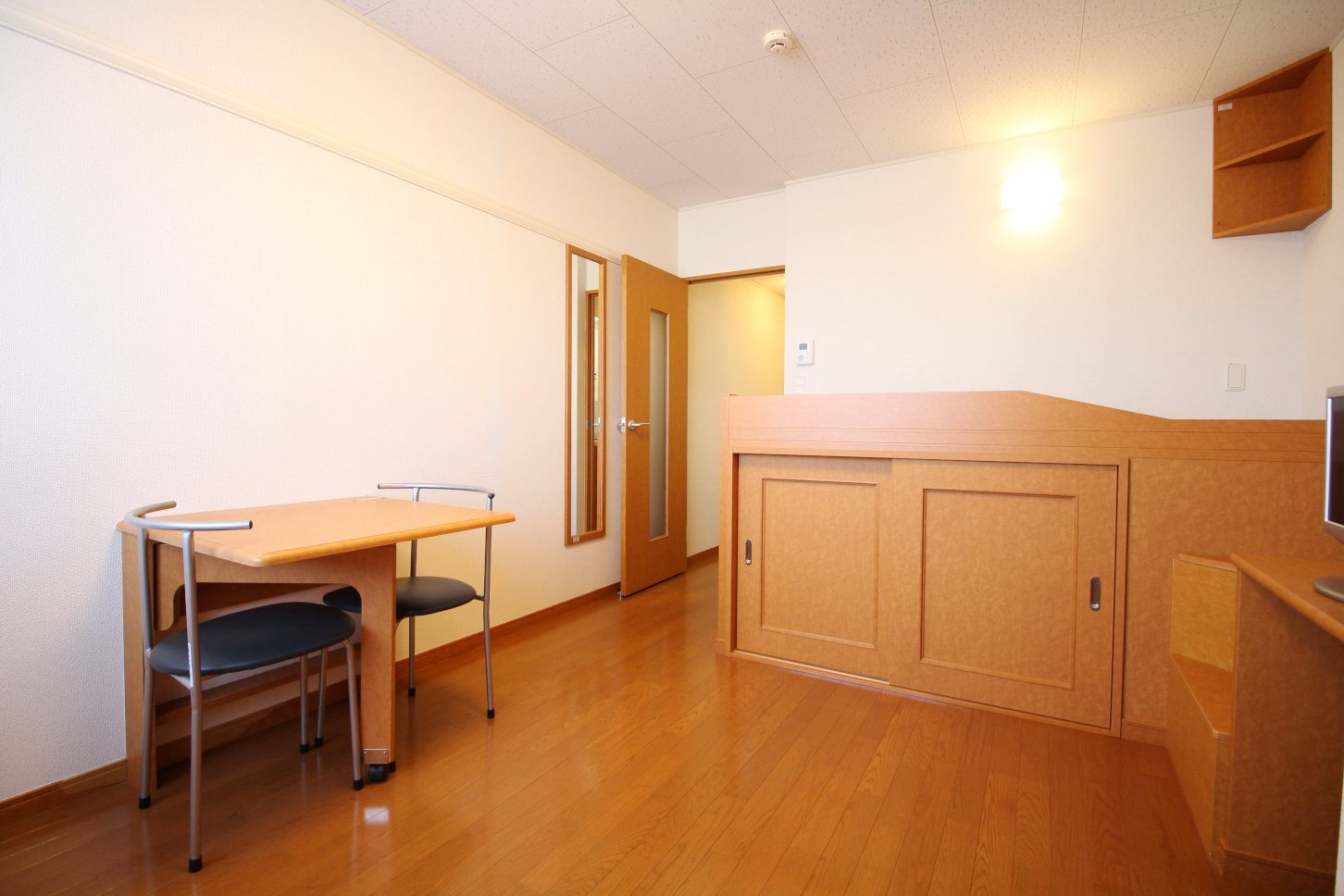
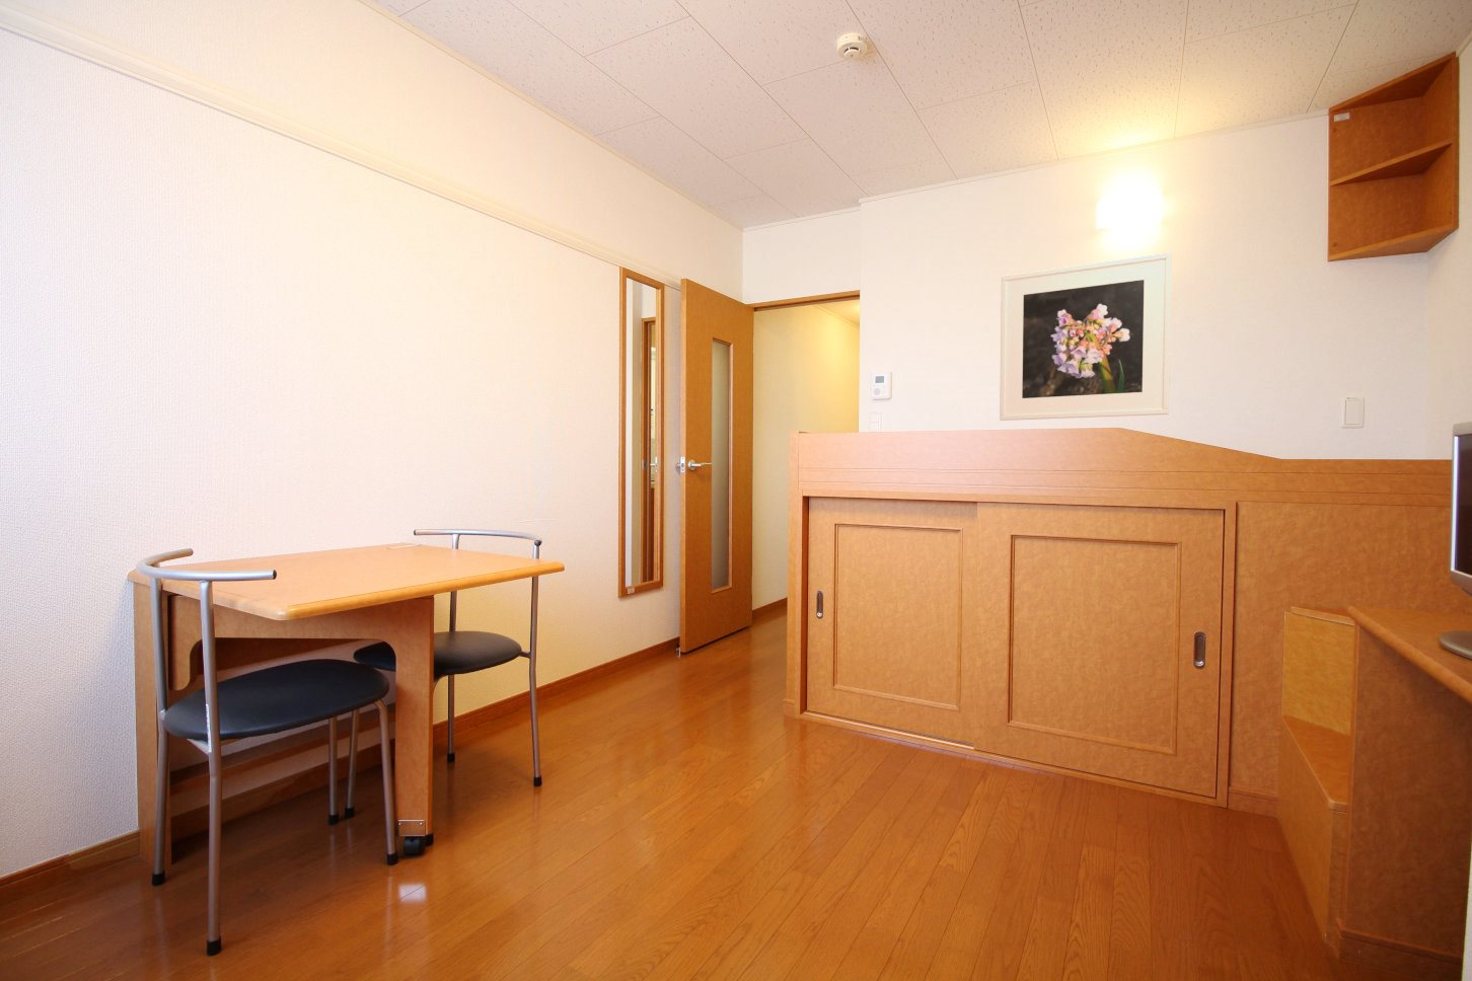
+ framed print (1080, 342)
